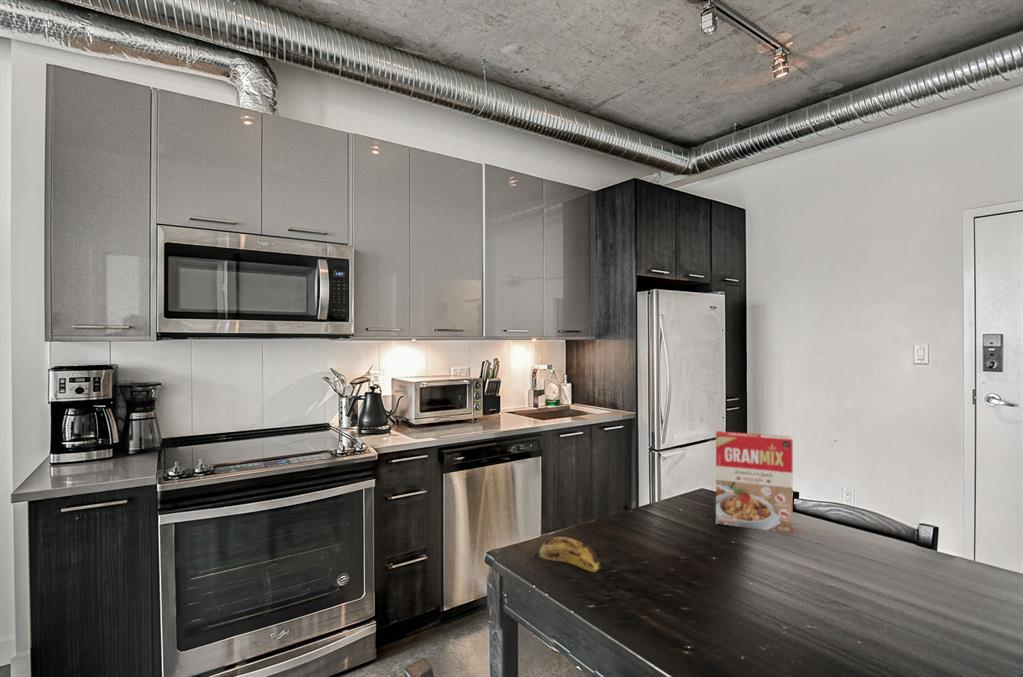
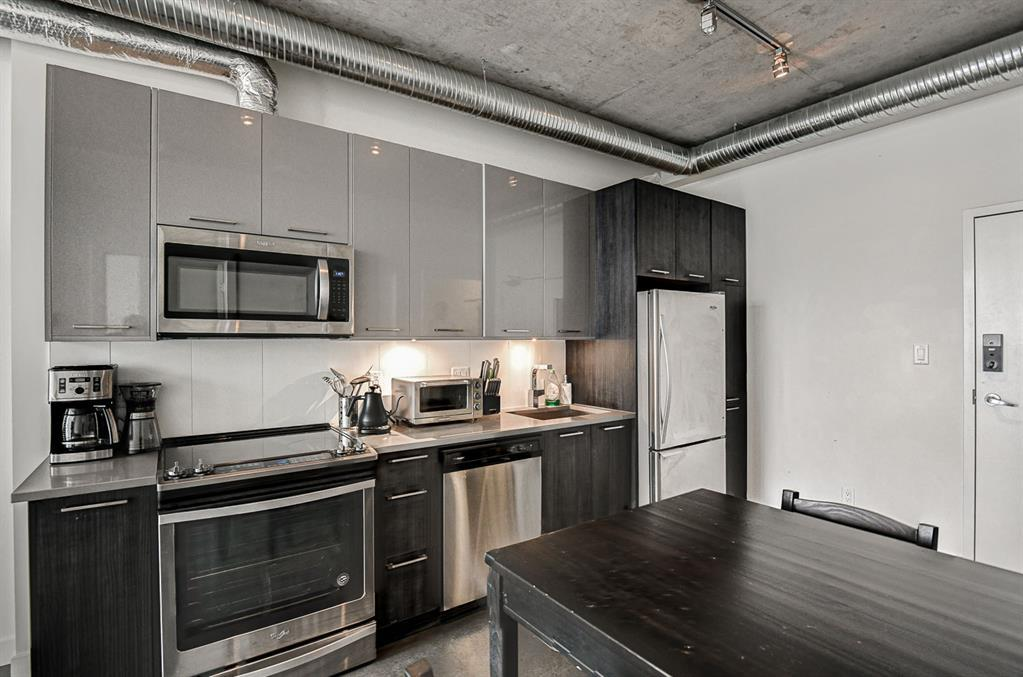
- cereal box (752, 480)
- banana (564, 552)
